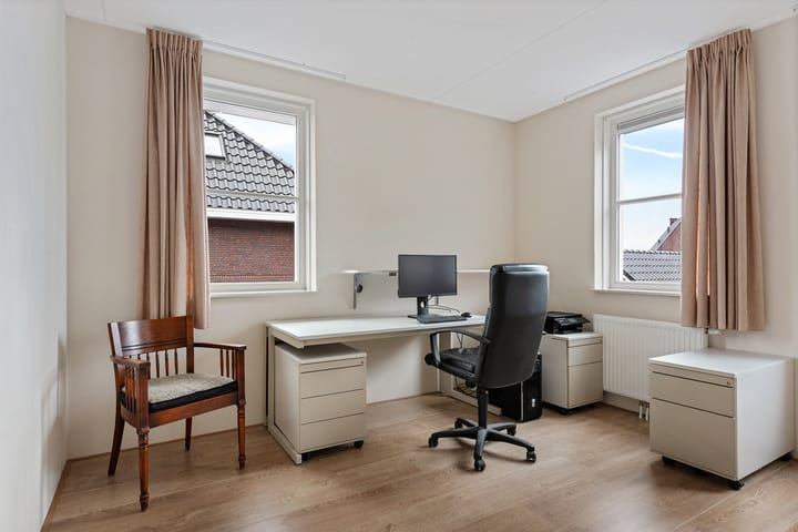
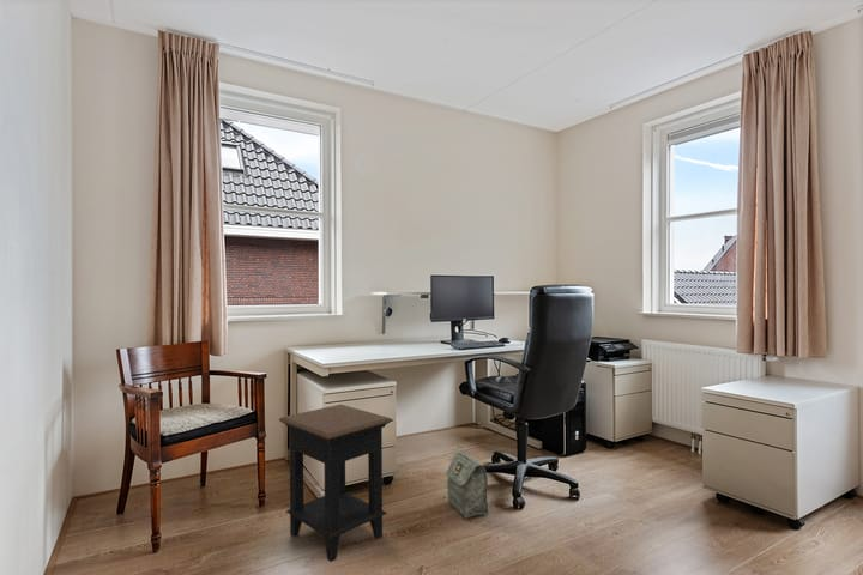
+ side table (336, 476)
+ bag (466, 482)
